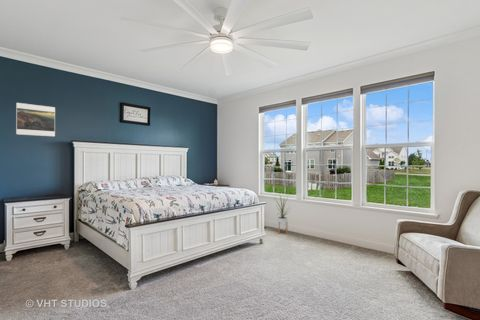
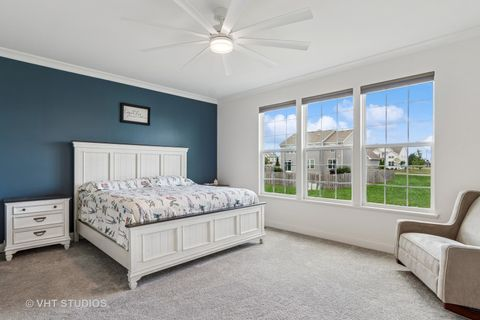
- house plant (283, 212)
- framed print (36, 120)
